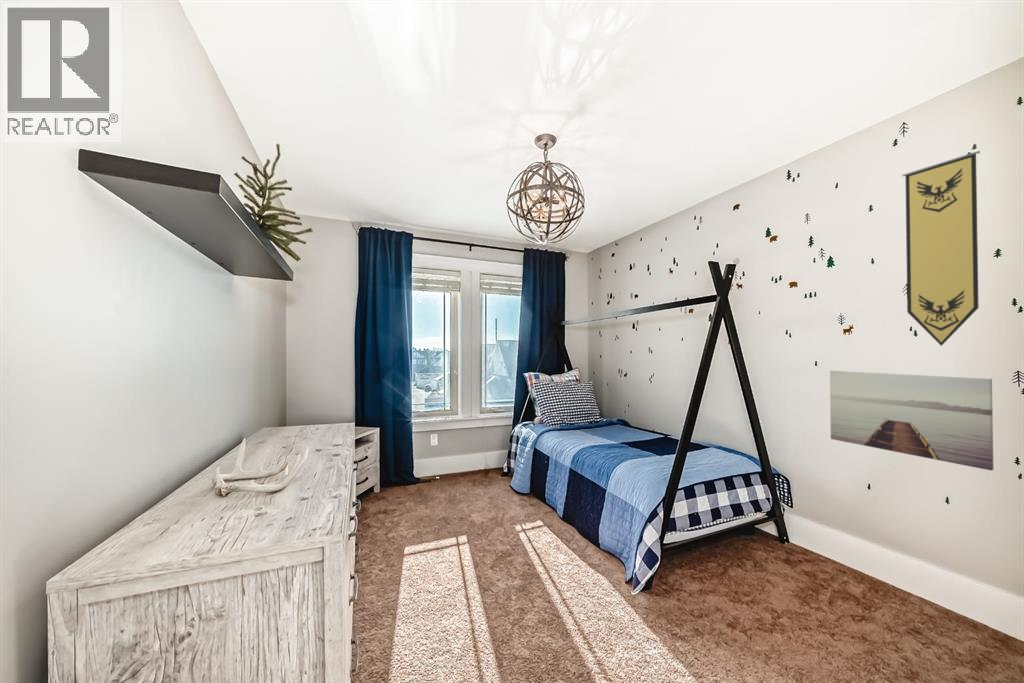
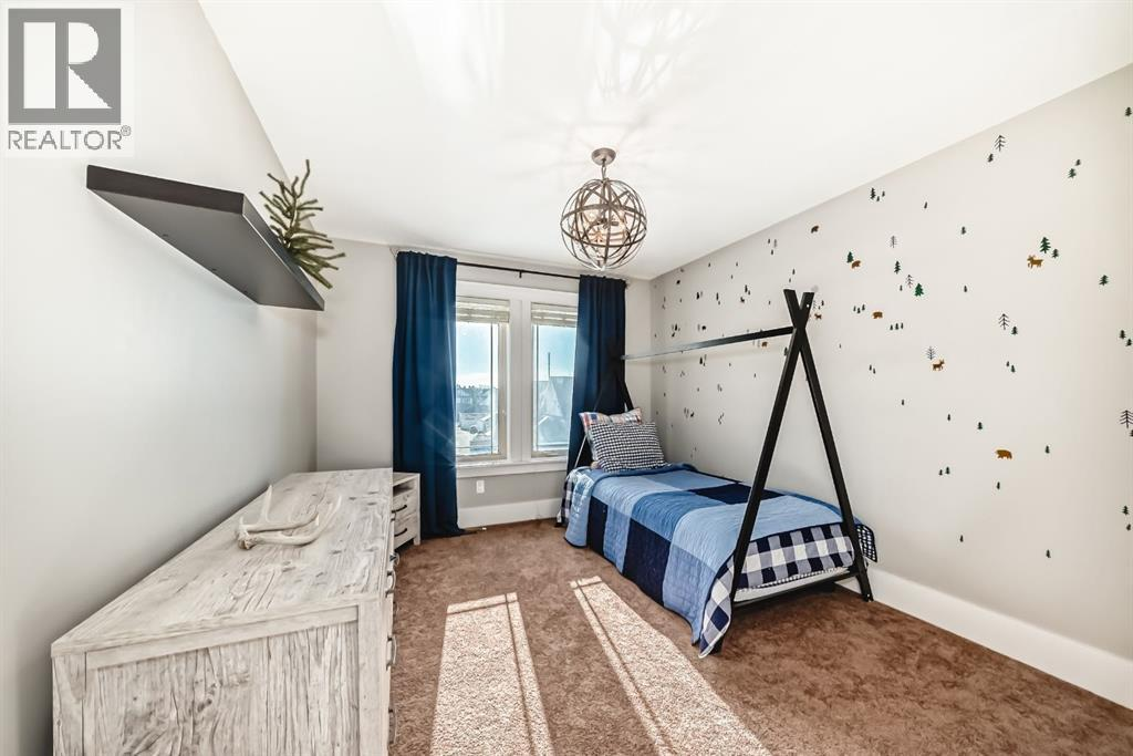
- pennant (940, 254)
- wall art (899, 413)
